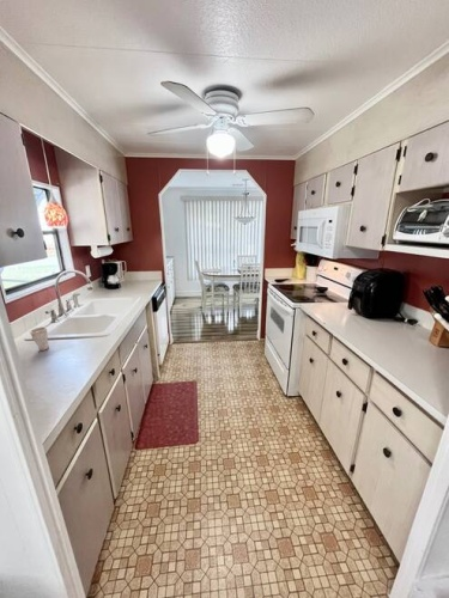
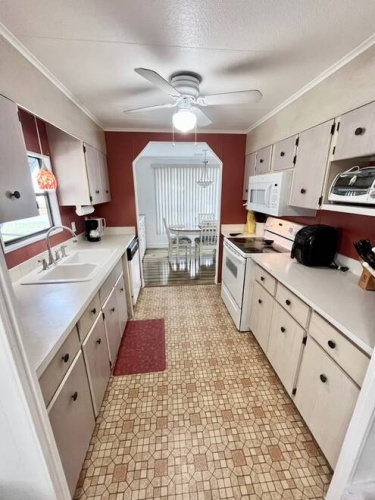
- cup (40, 338)
